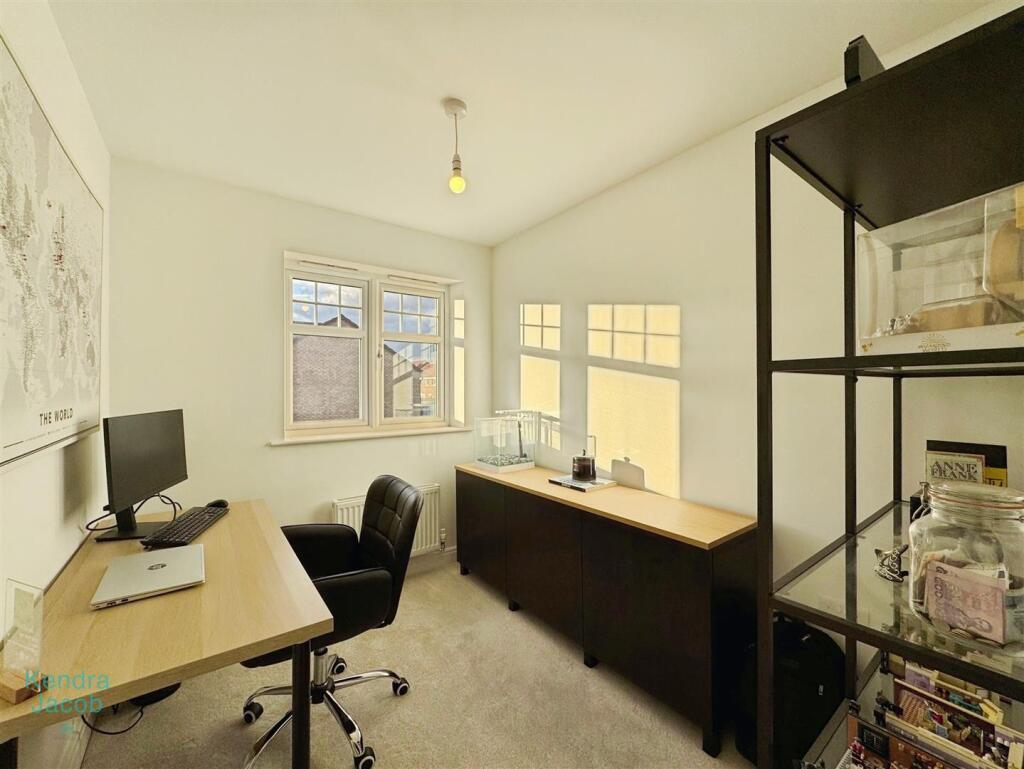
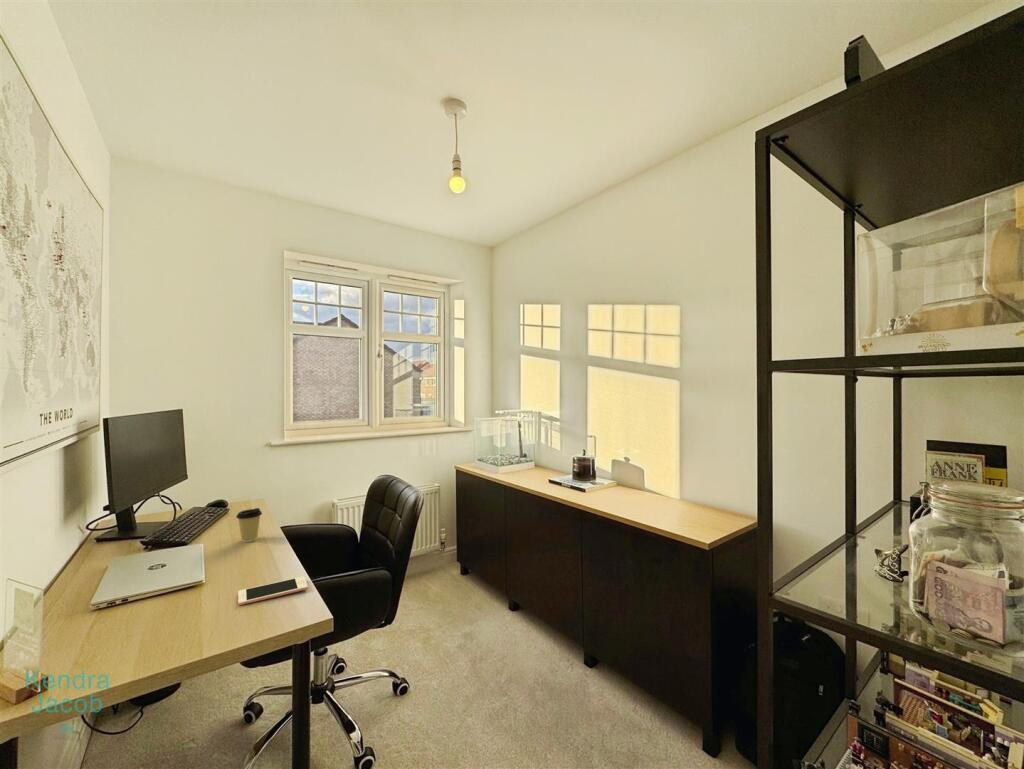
+ coffee cup (249, 525)
+ cell phone (273, 590)
